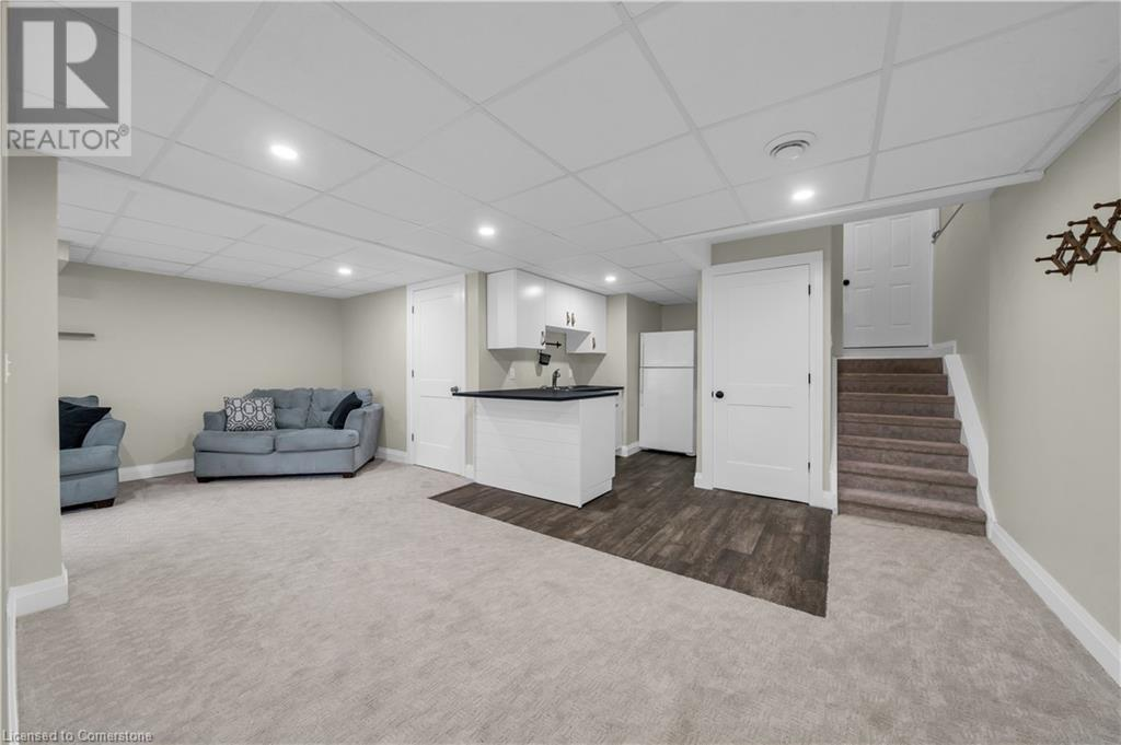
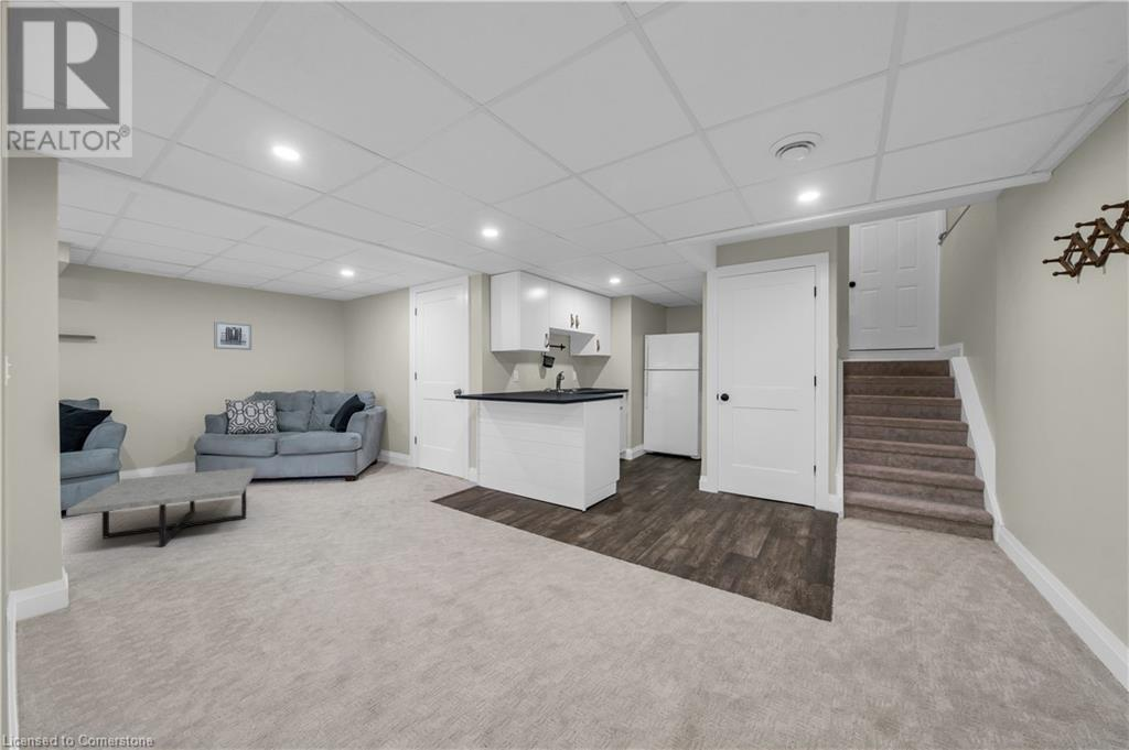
+ wall art (233, 336)
+ coffee table (176, 502)
